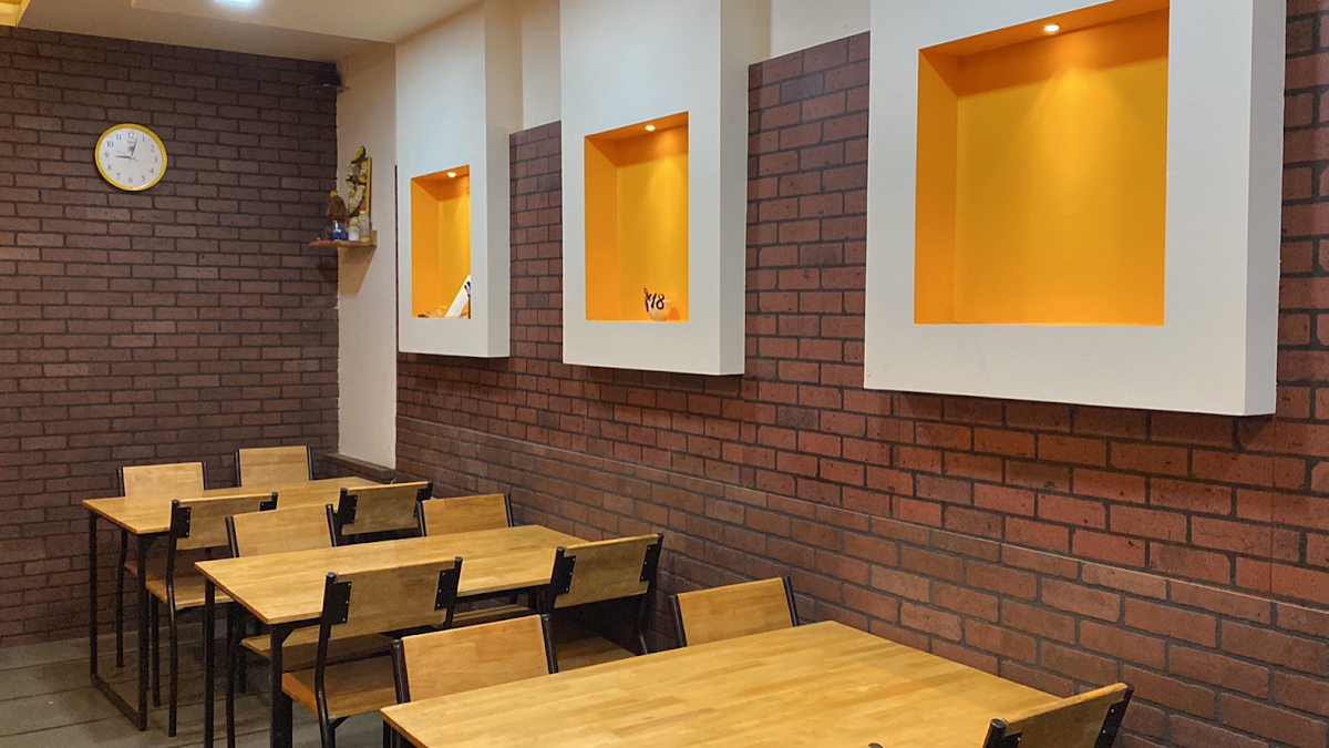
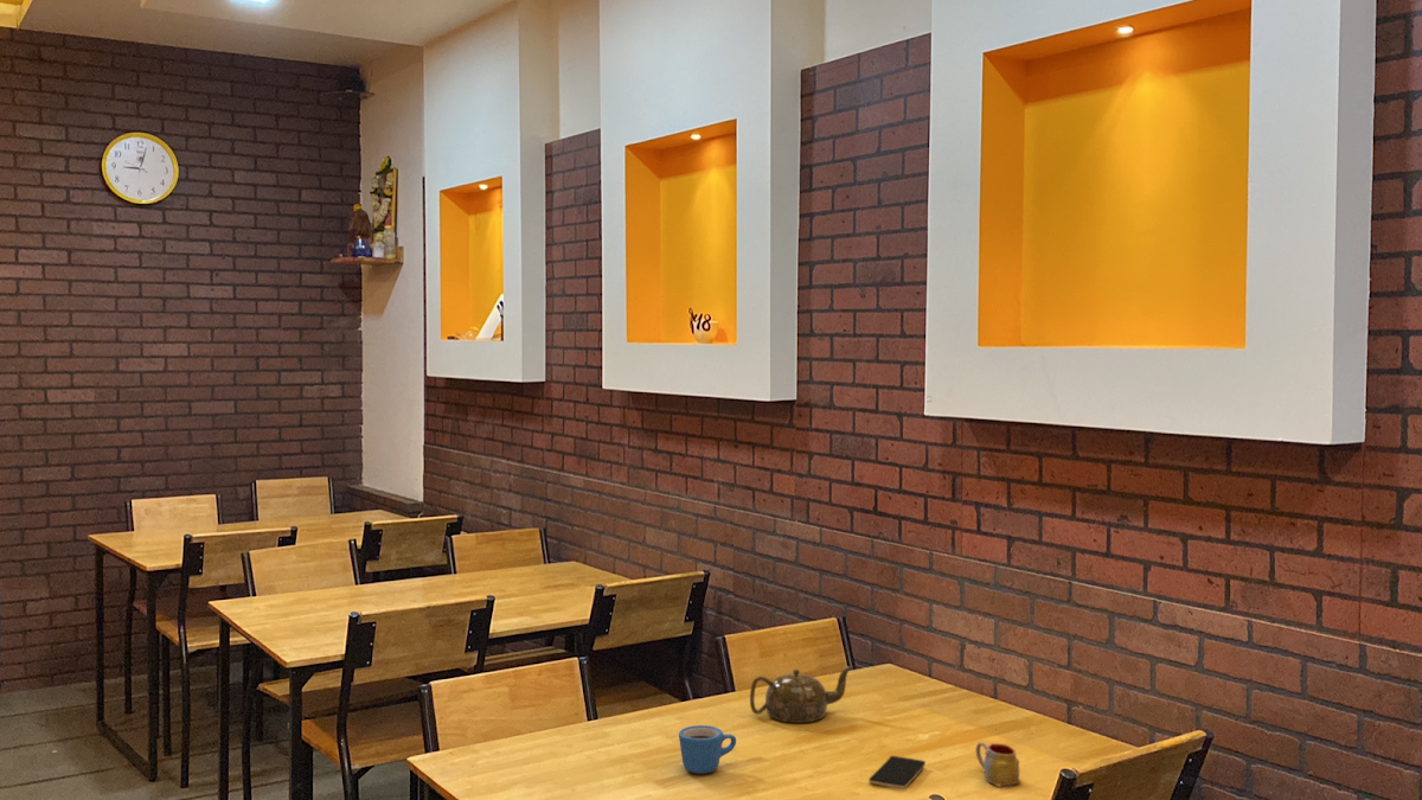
+ teapot (801, 691)
+ mug (994, 760)
+ smartphone (897, 772)
+ mug (707, 749)
